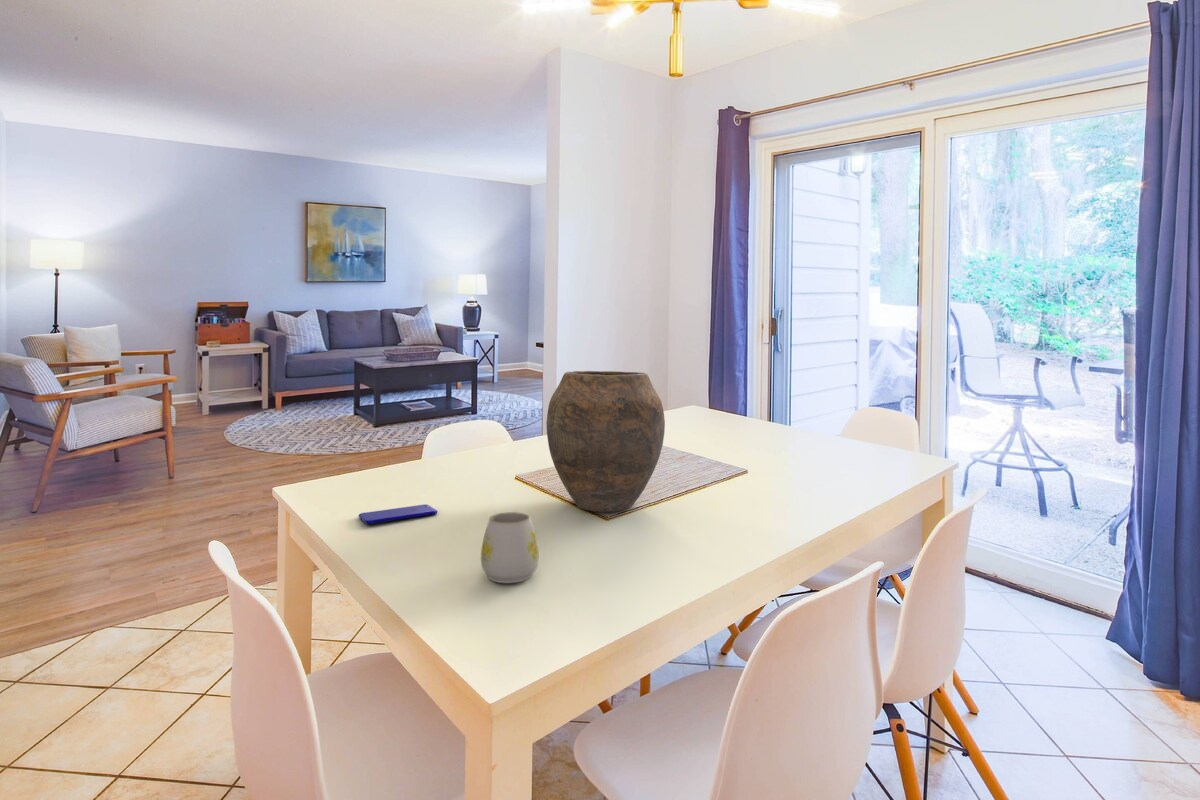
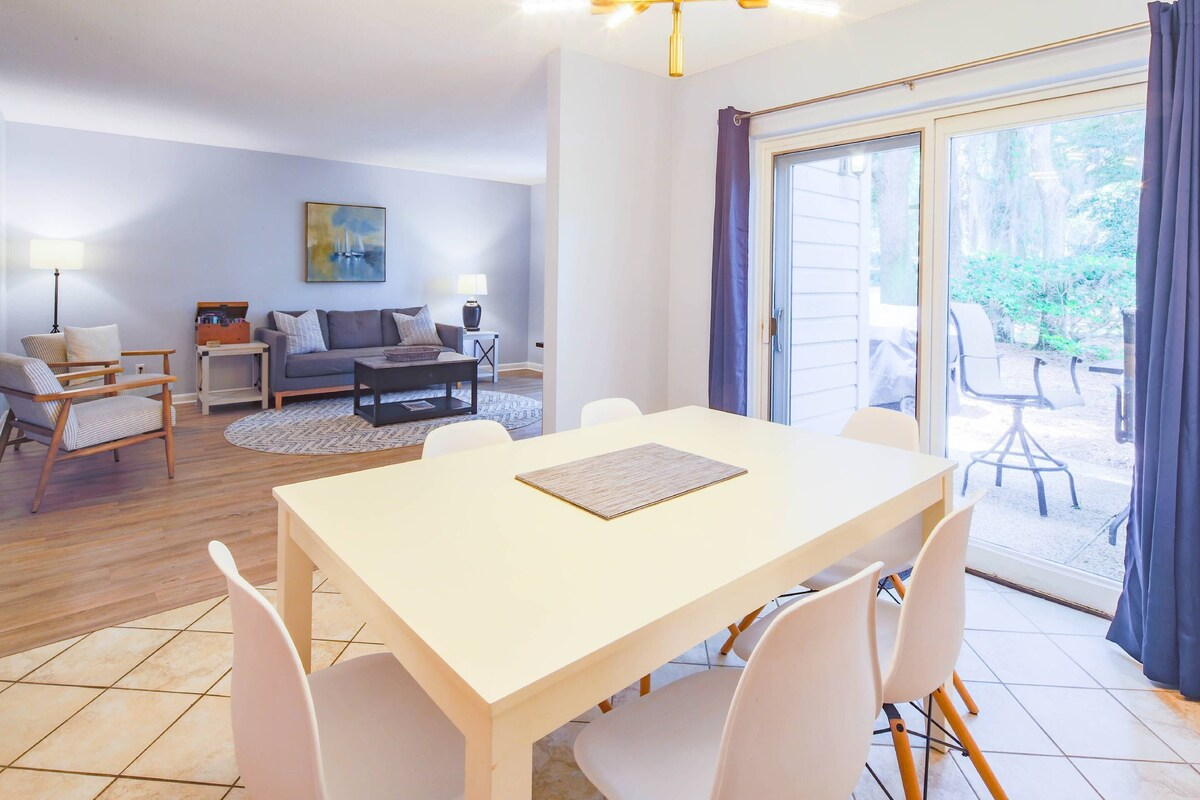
- vase (605, 439)
- mug (510, 544)
- smartphone (398, 513)
